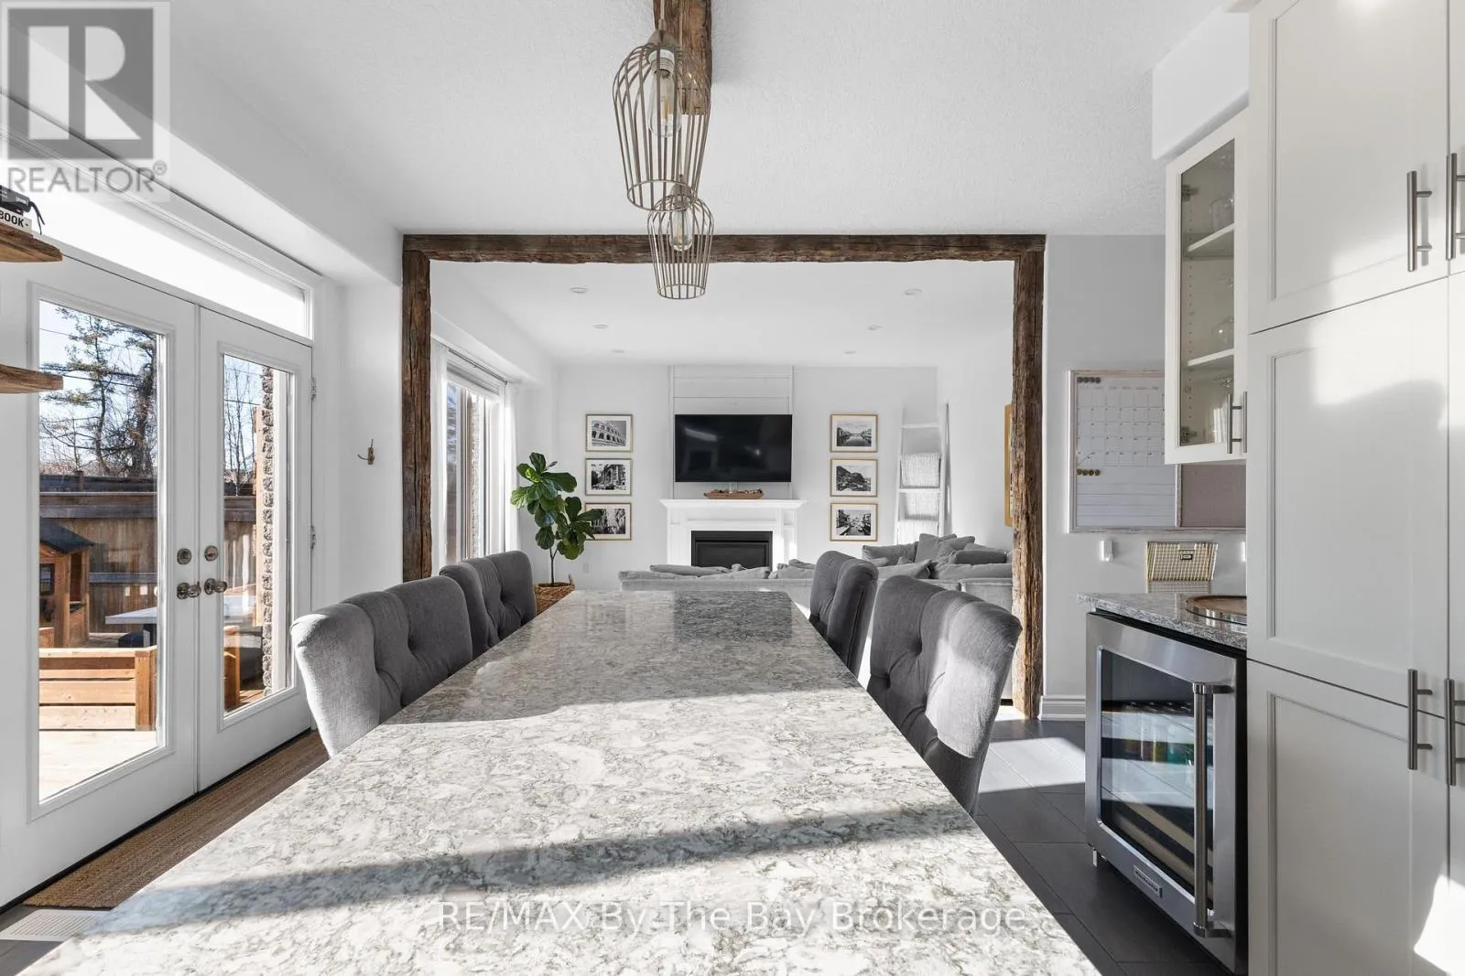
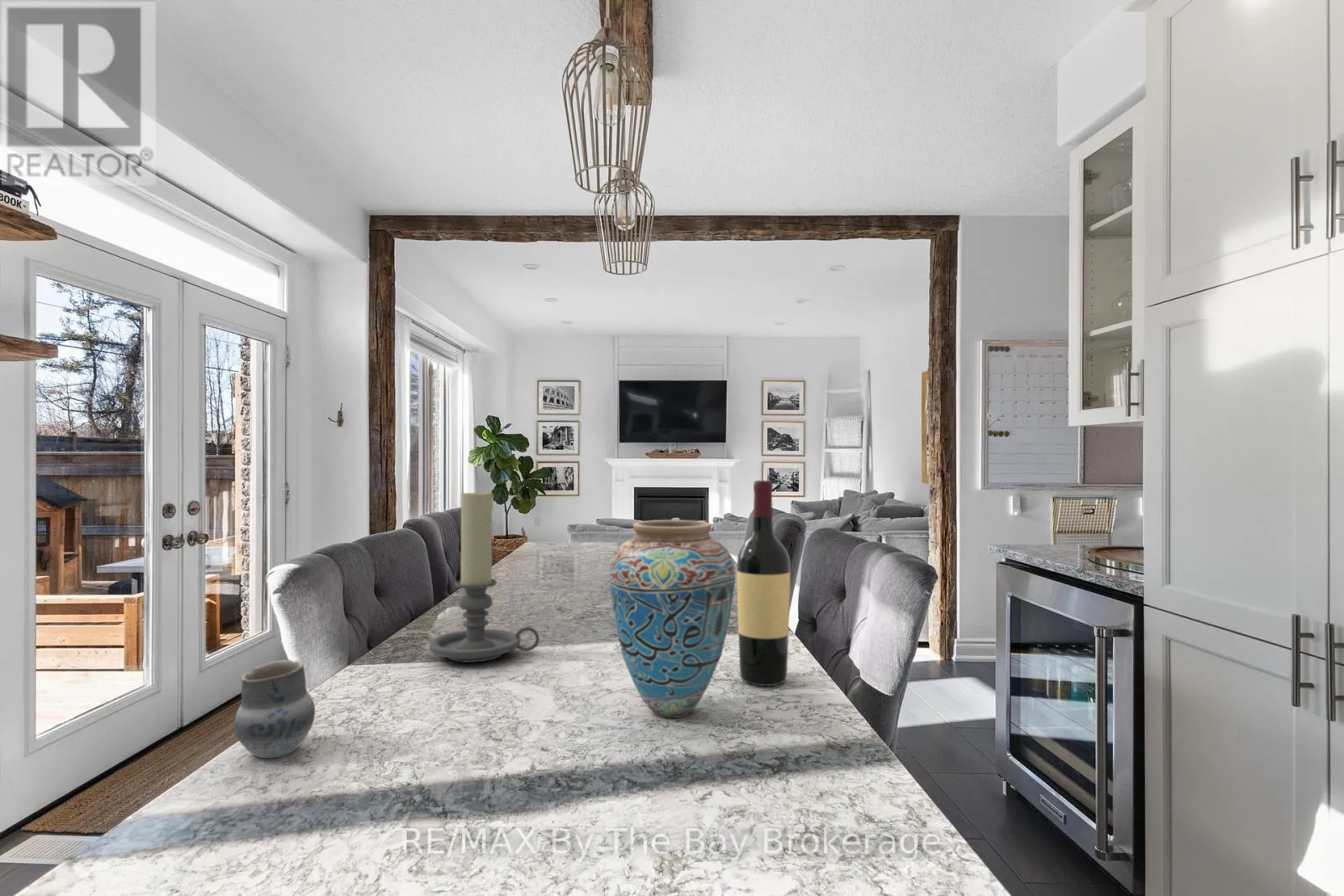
+ cup (275, 706)
+ candle holder (485, 571)
+ vase (671, 617)
+ wine bottle (763, 579)
